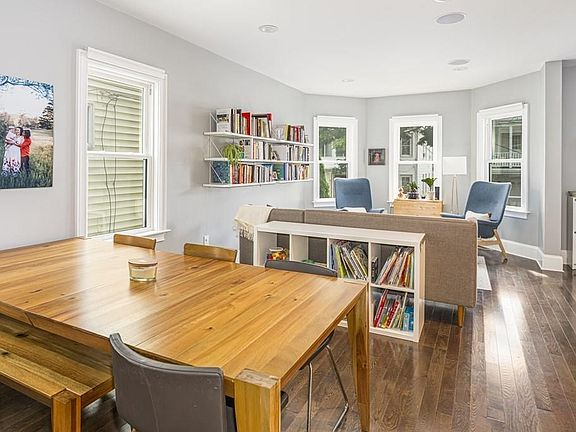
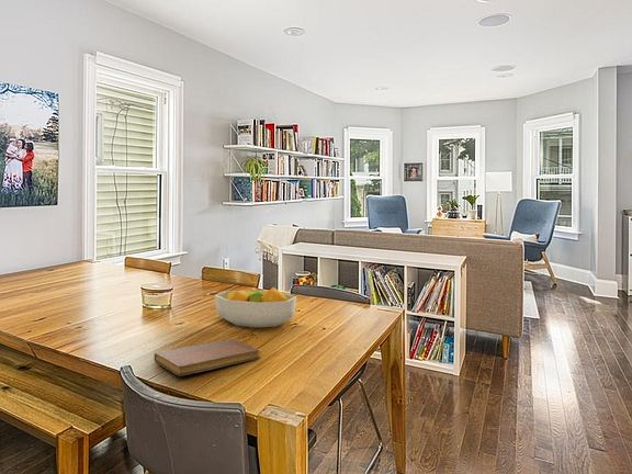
+ fruit bowl (255, 303)
+ notebook (207, 354)
